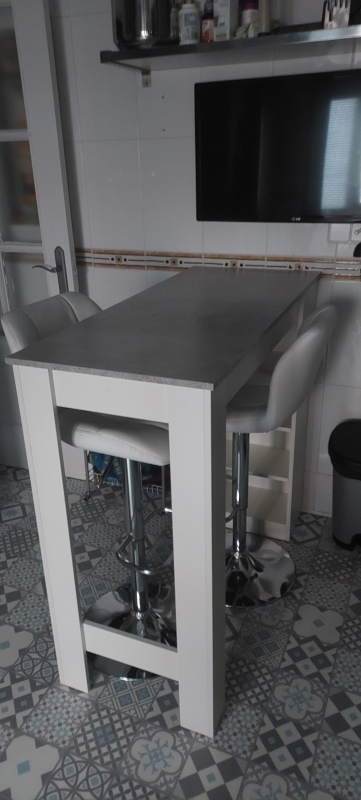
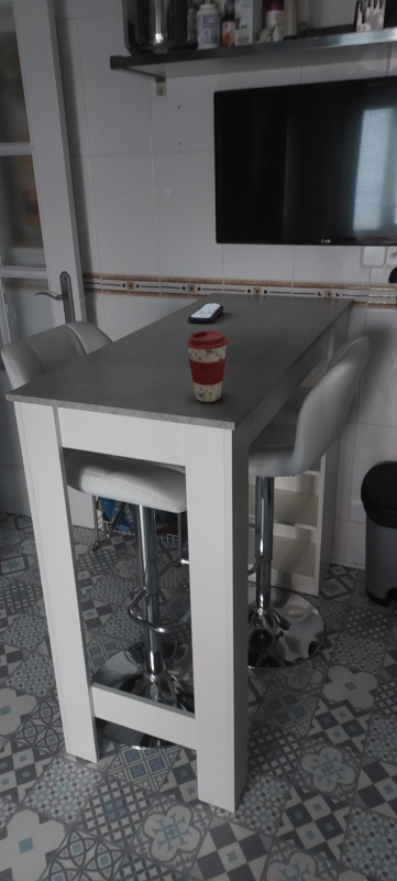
+ remote control (207, 313)
+ coffee cup (207, 367)
